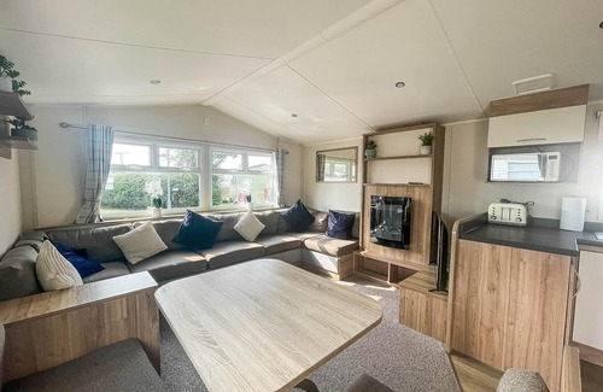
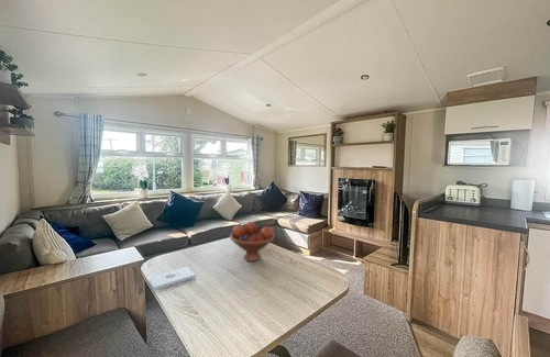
+ notepad (172, 277)
+ fruit bowl (252, 242)
